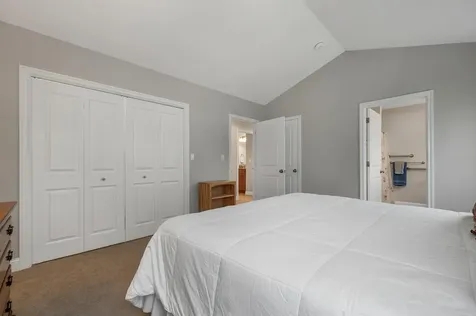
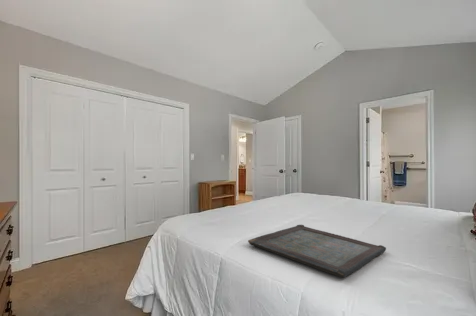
+ serving tray (314, 244)
